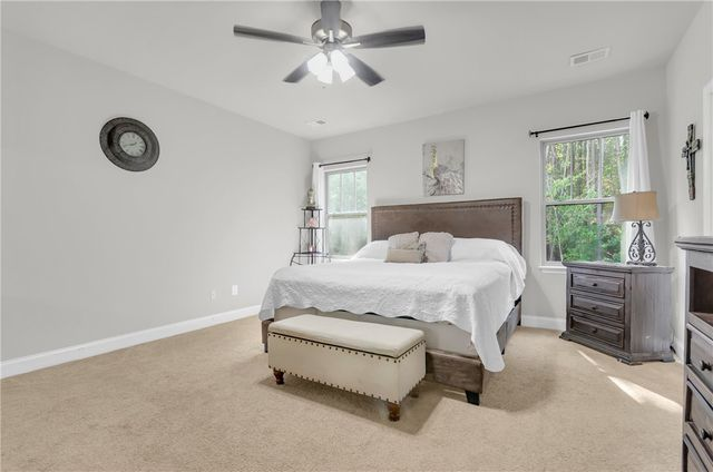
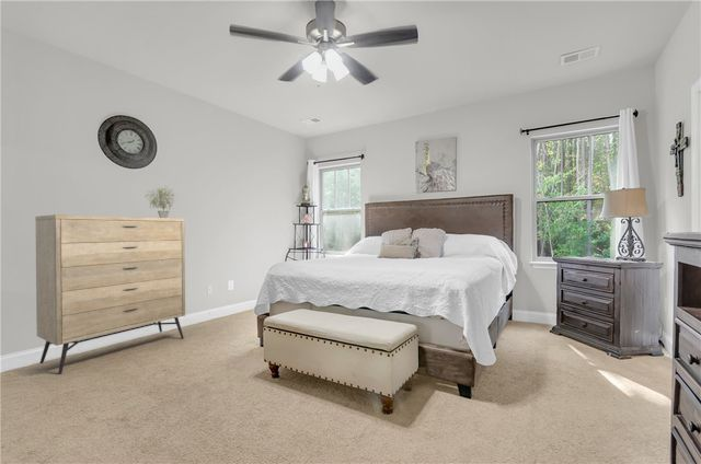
+ dresser (118, 283)
+ potted plant (160, 200)
